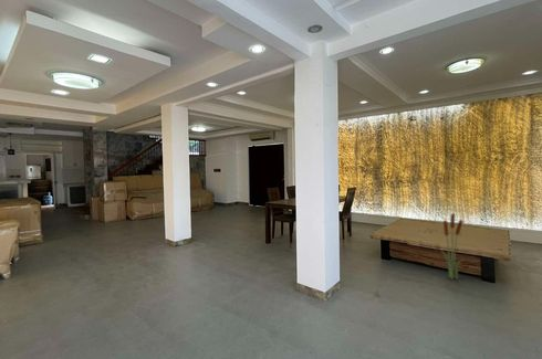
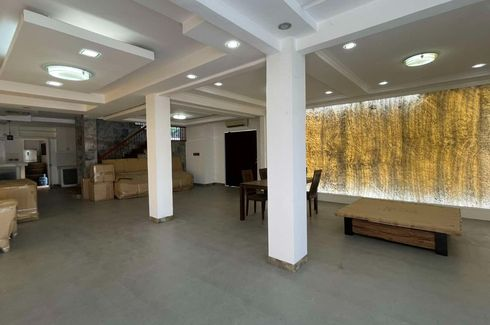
- decorative plant (451, 243)
